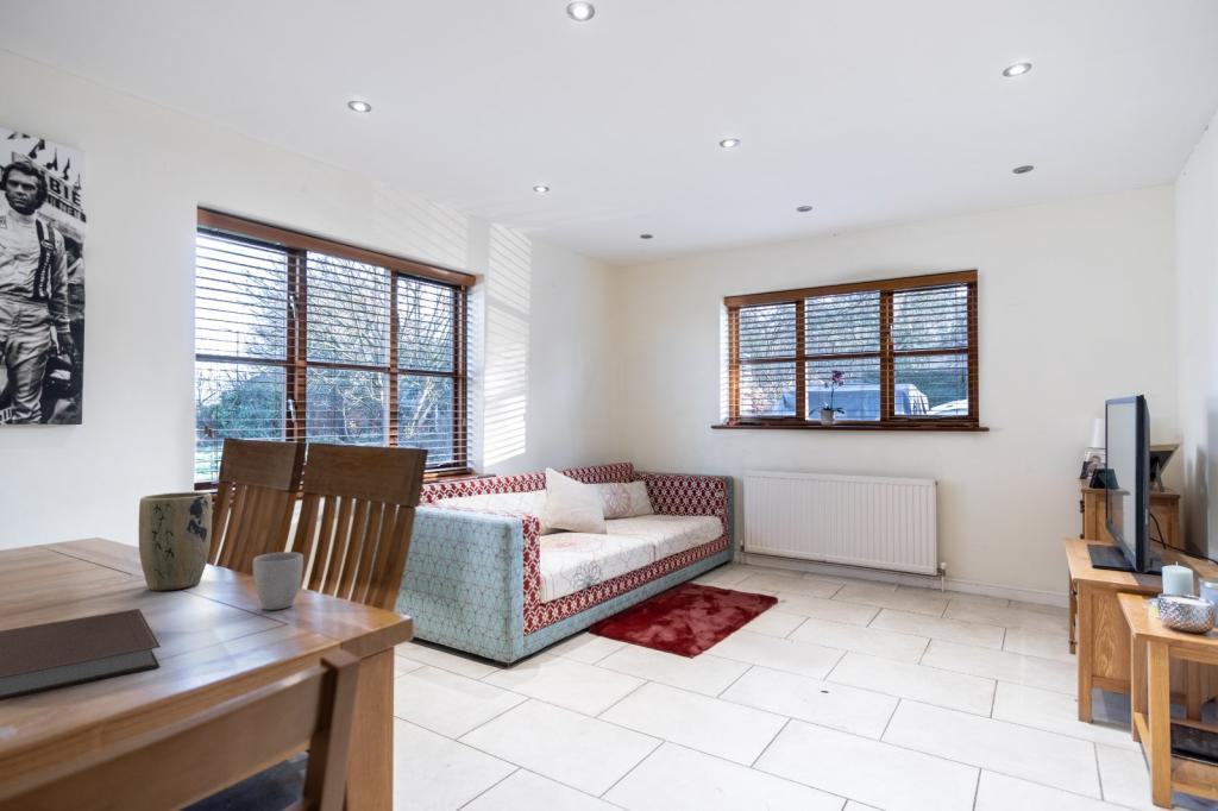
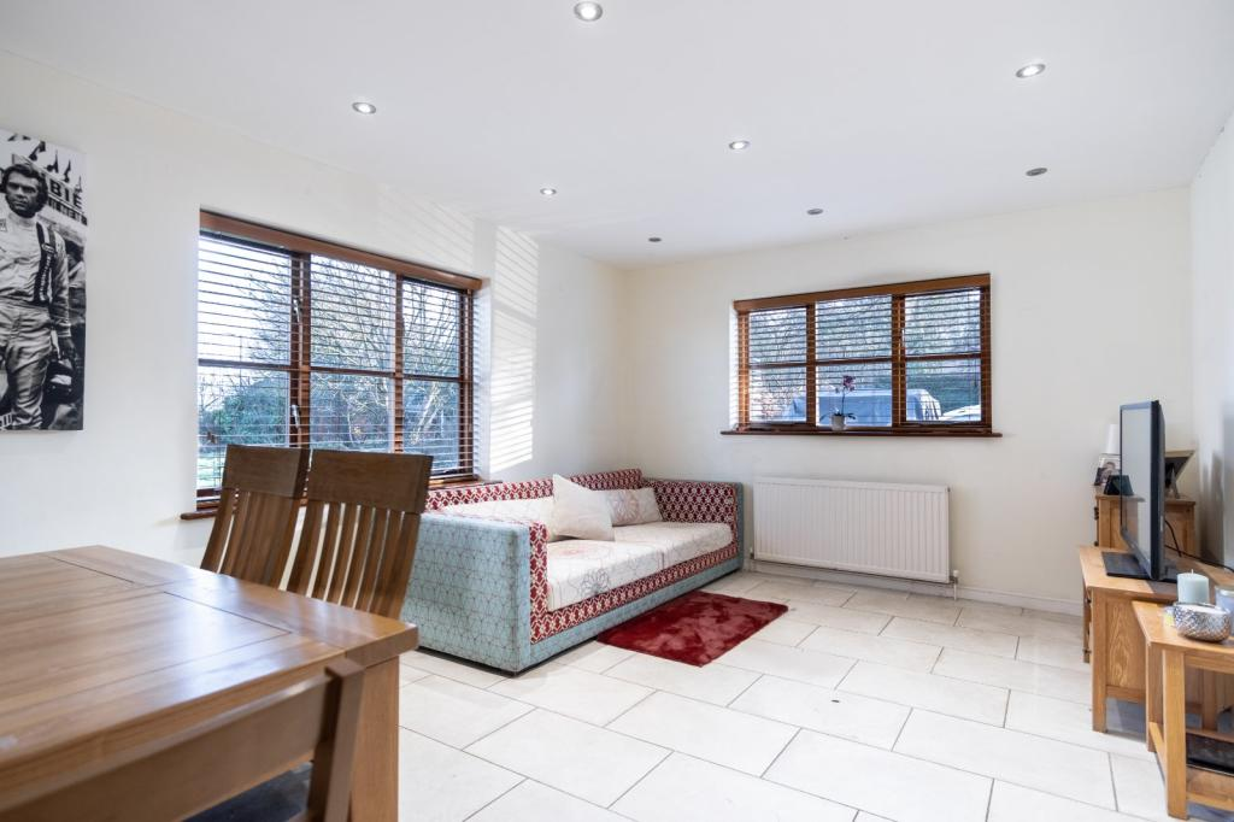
- notebook (65, 649)
- plant pot (175, 540)
- mug (274, 579)
